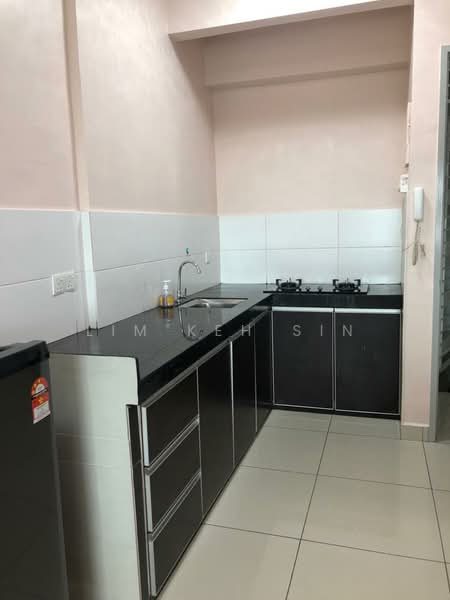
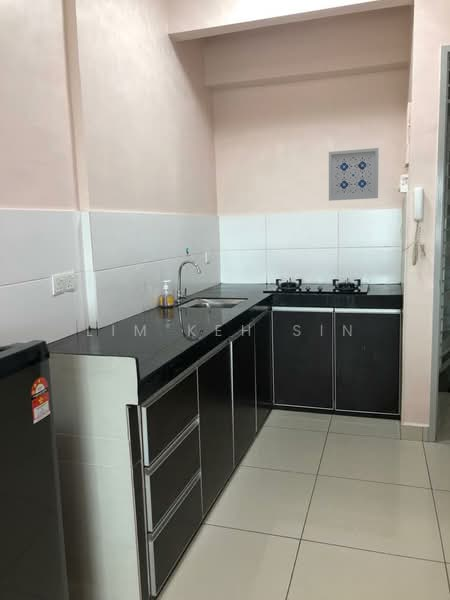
+ wall art (353, 174)
